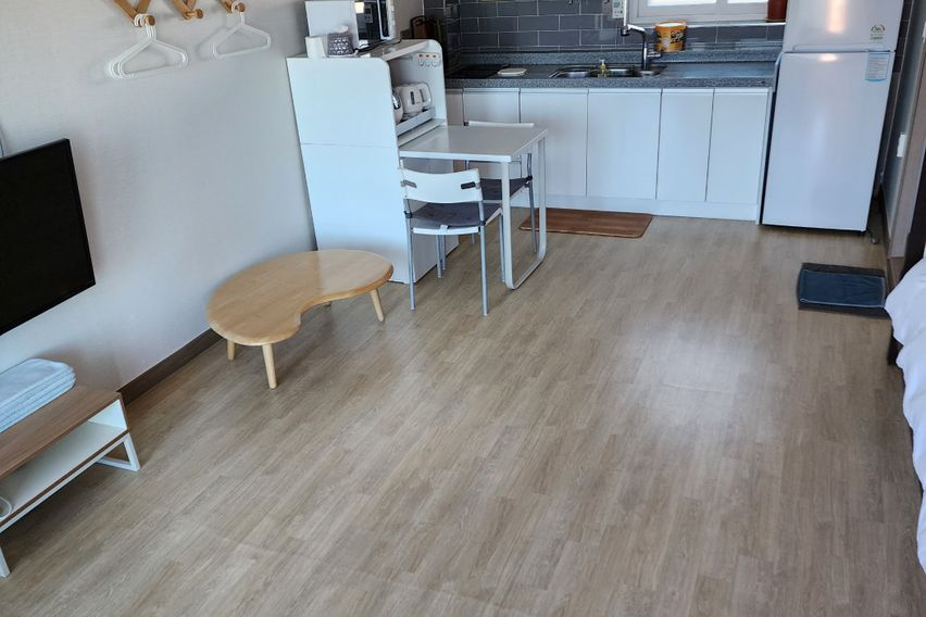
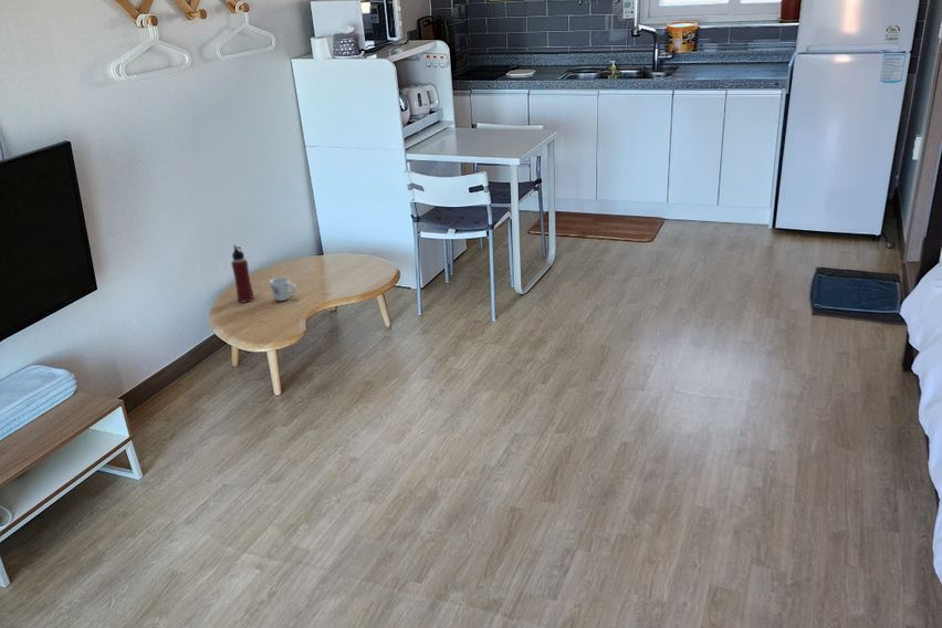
+ mug (284, 290)
+ water bottle (241, 272)
